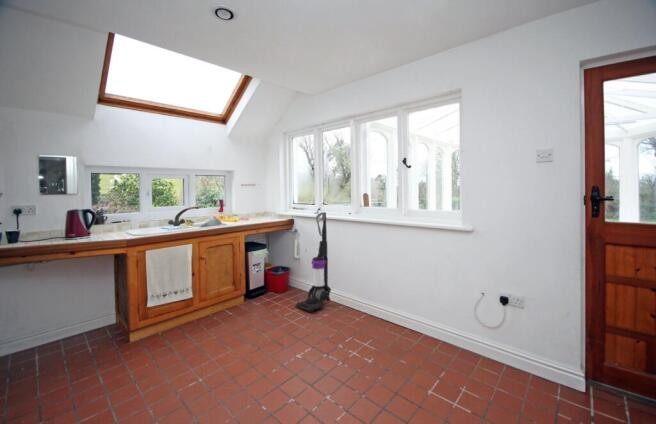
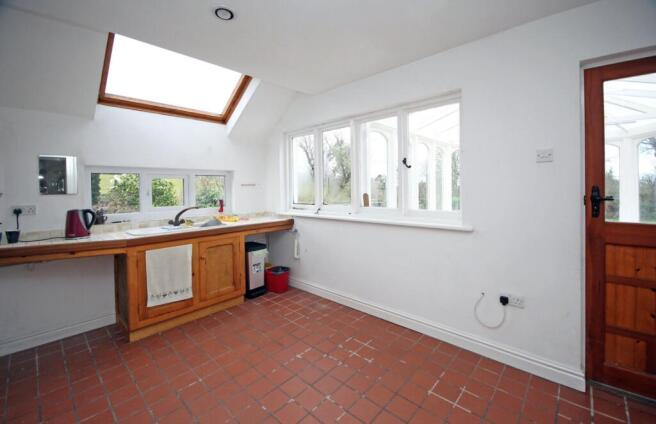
- vacuum cleaner (316, 258)
